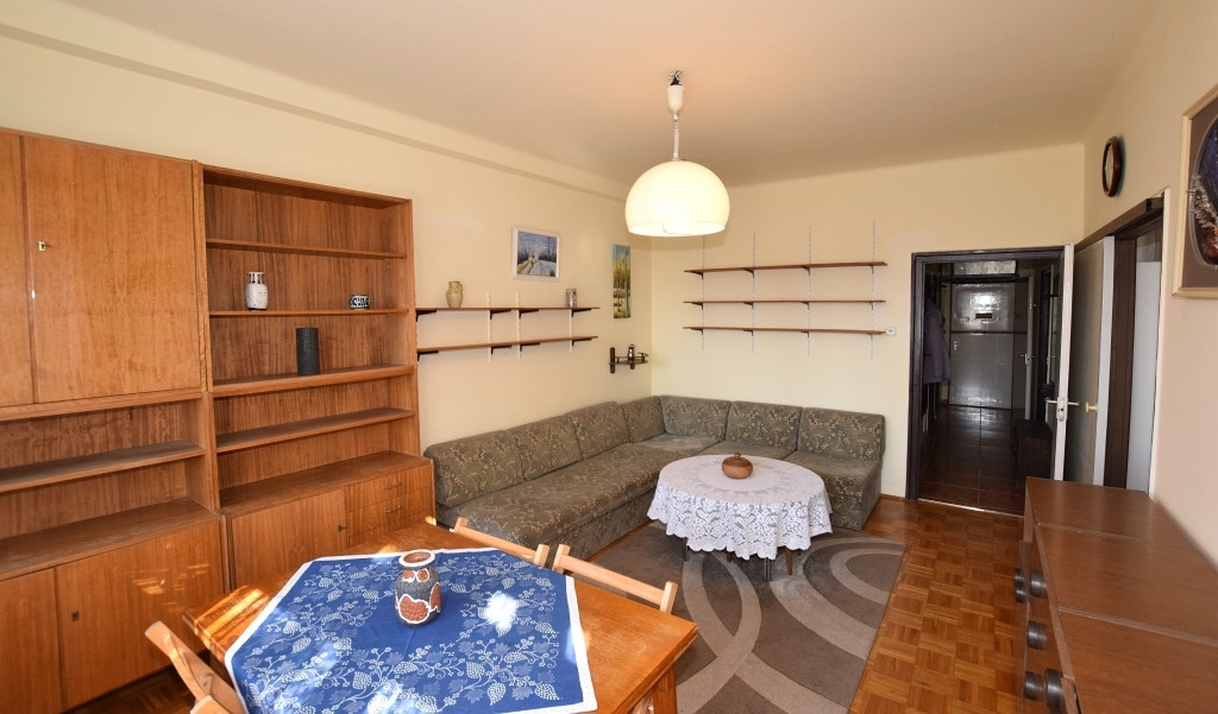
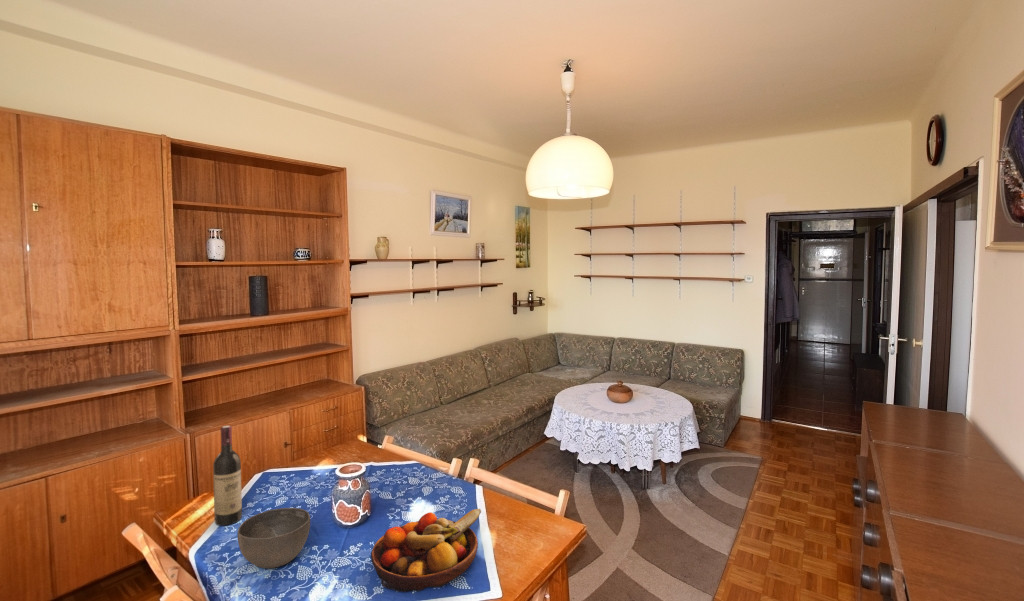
+ fruit bowl (426, 540)
+ wine bottle (227, 473)
+ bowl (275, 541)
